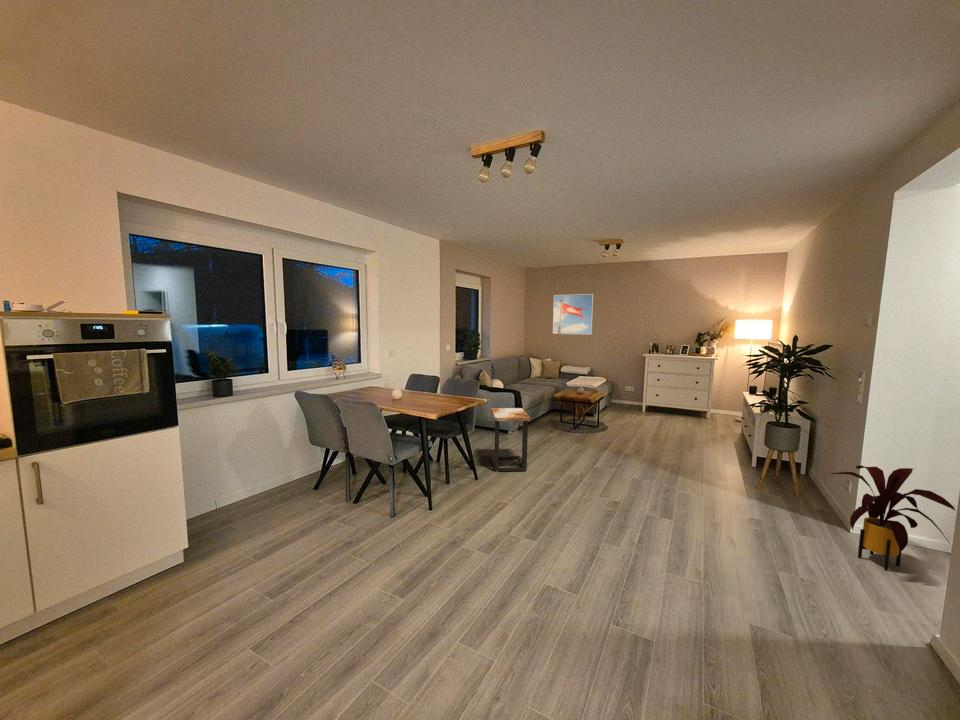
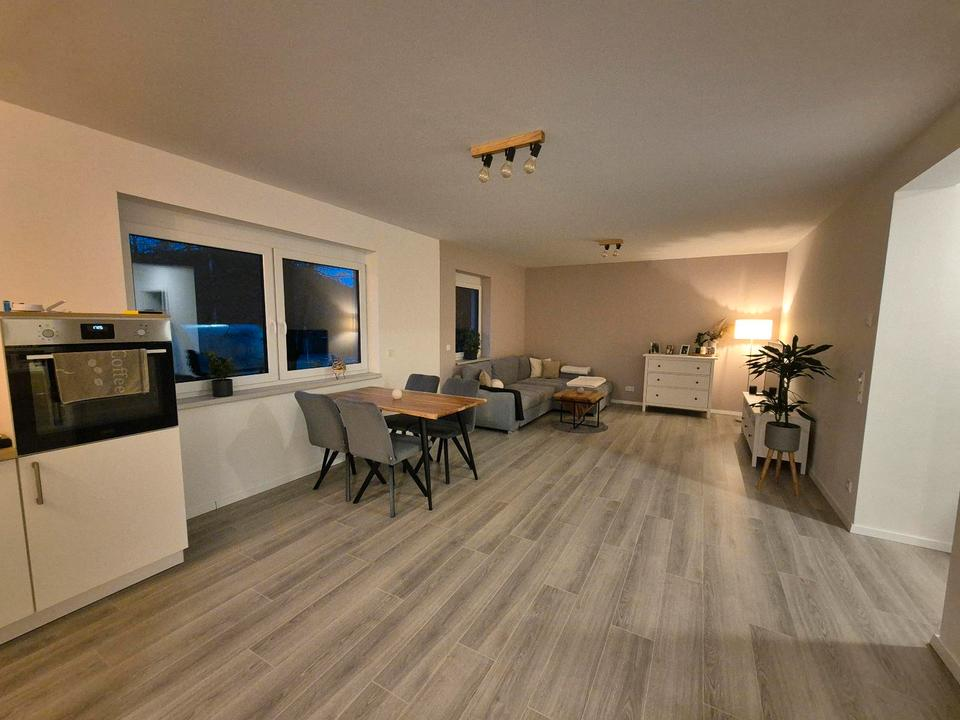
- side table (498, 439)
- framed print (572, 314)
- house plant (879, 514)
